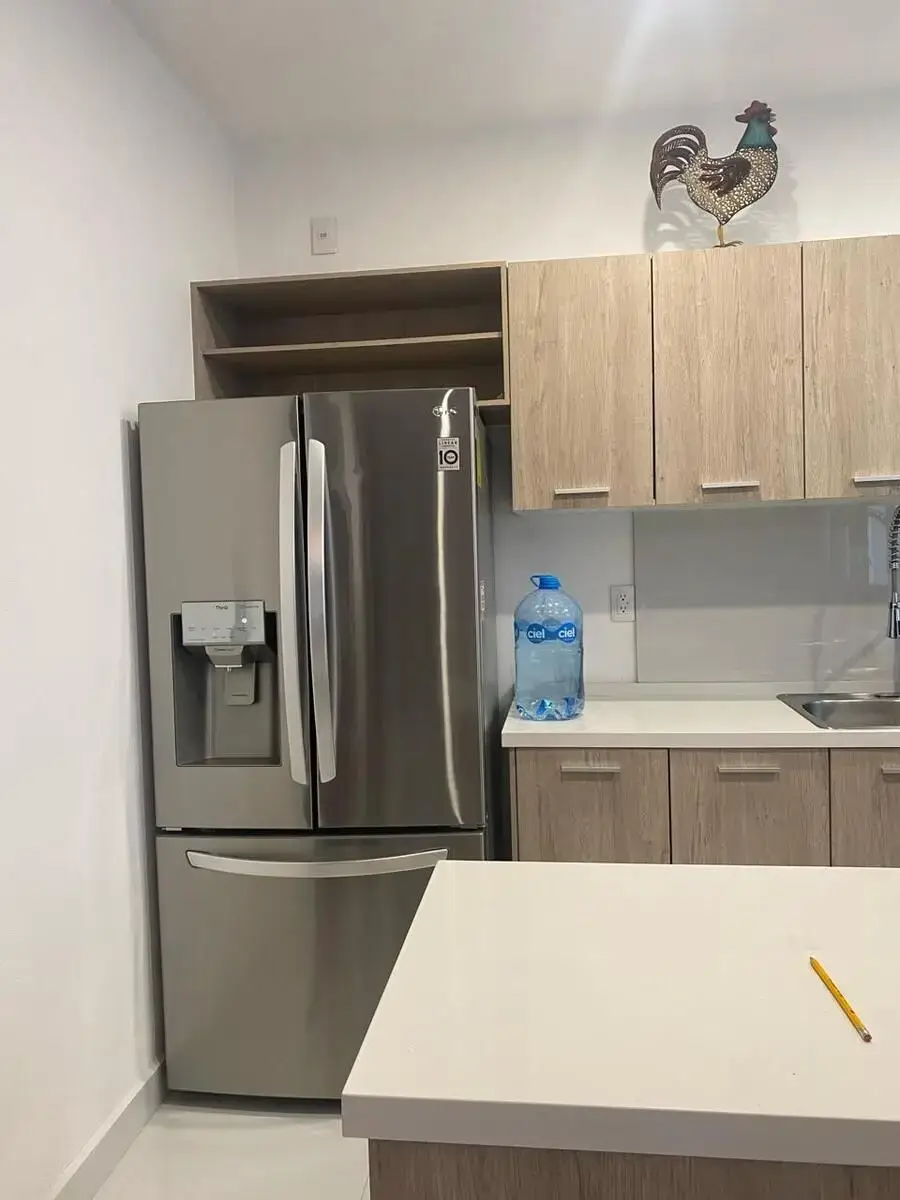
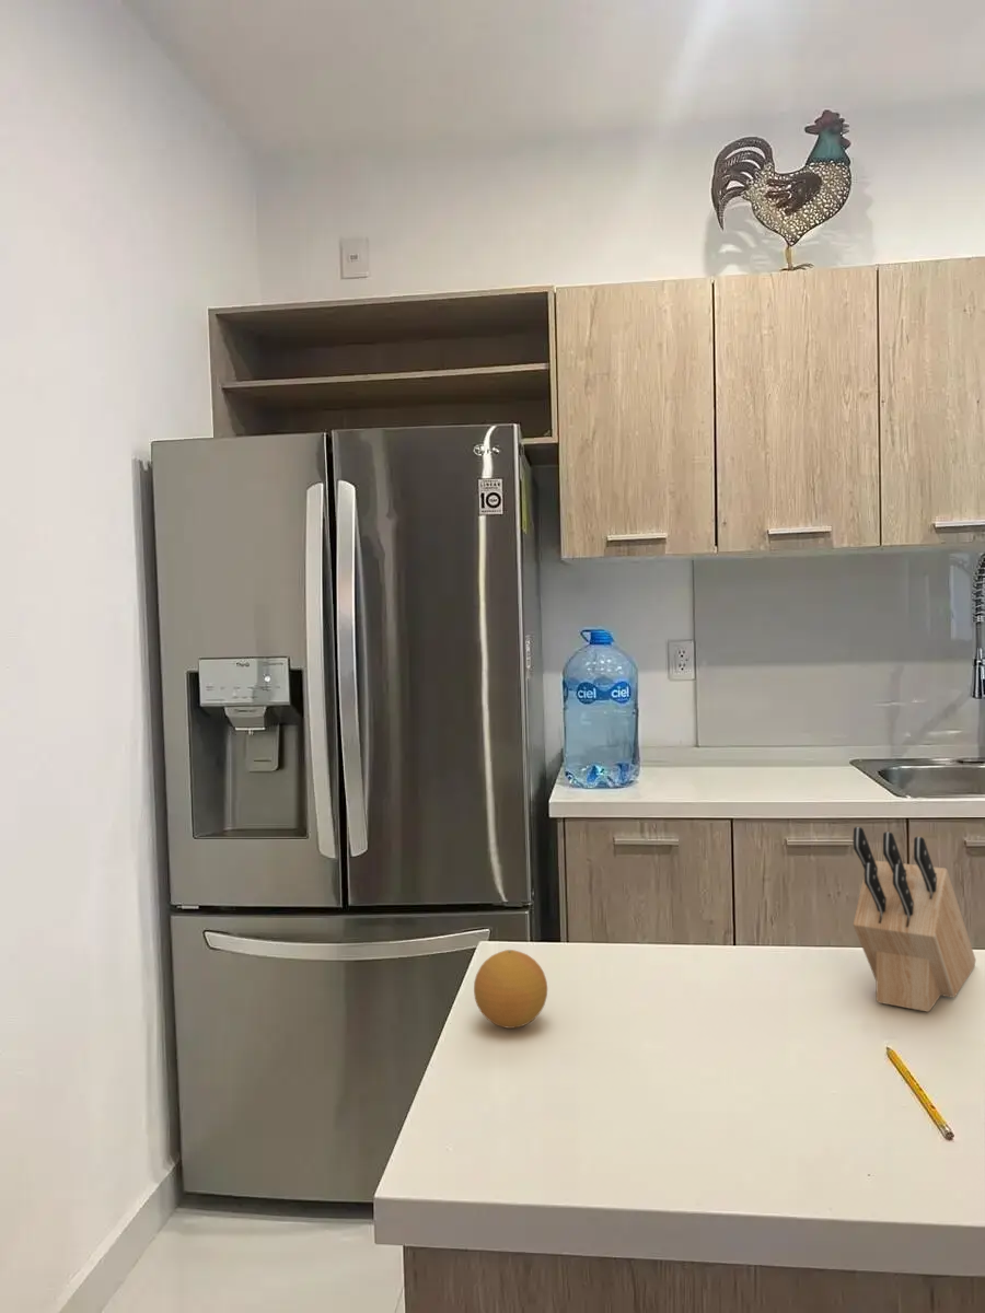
+ knife block (913, 903)
+ fruit (510, 987)
